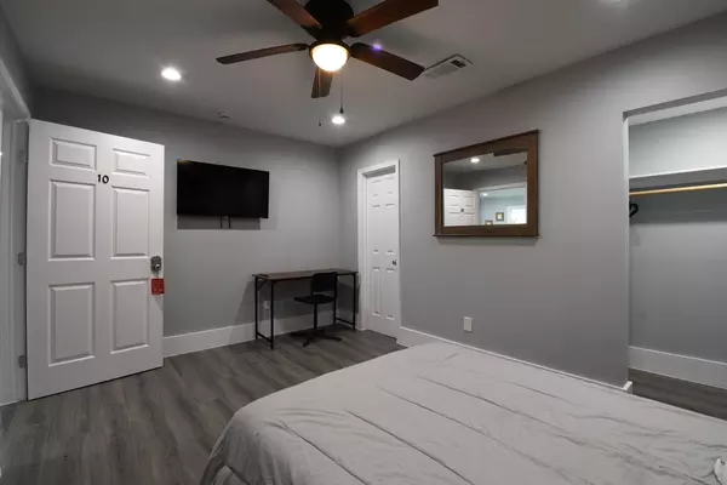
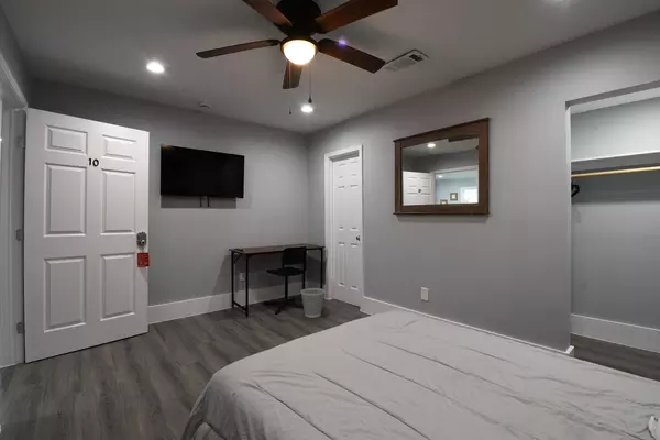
+ wastebasket (312, 302)
